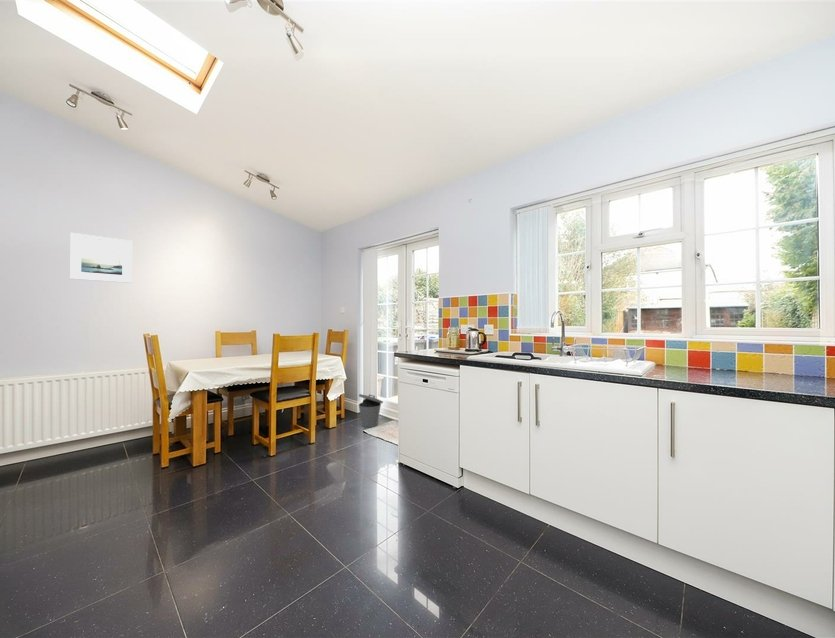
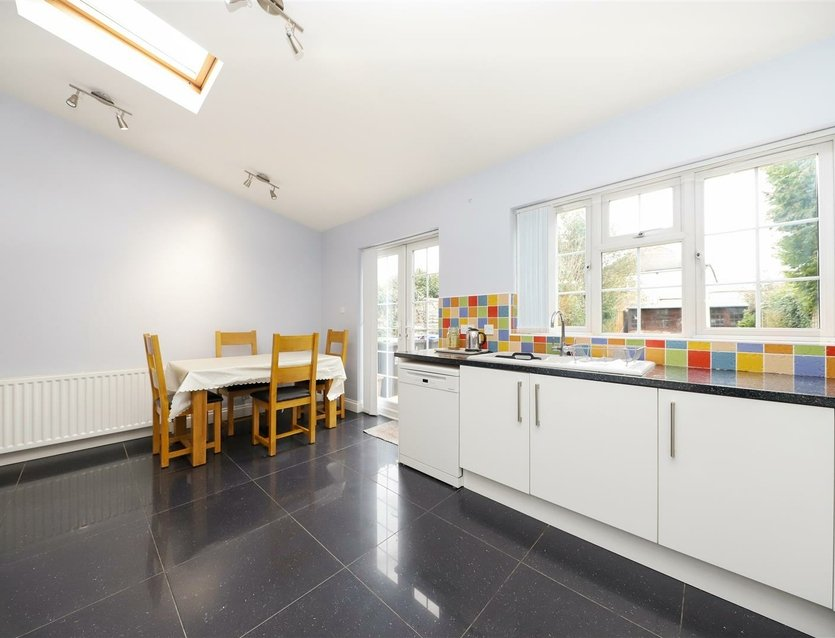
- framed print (102, 259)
- trash can (370, 408)
